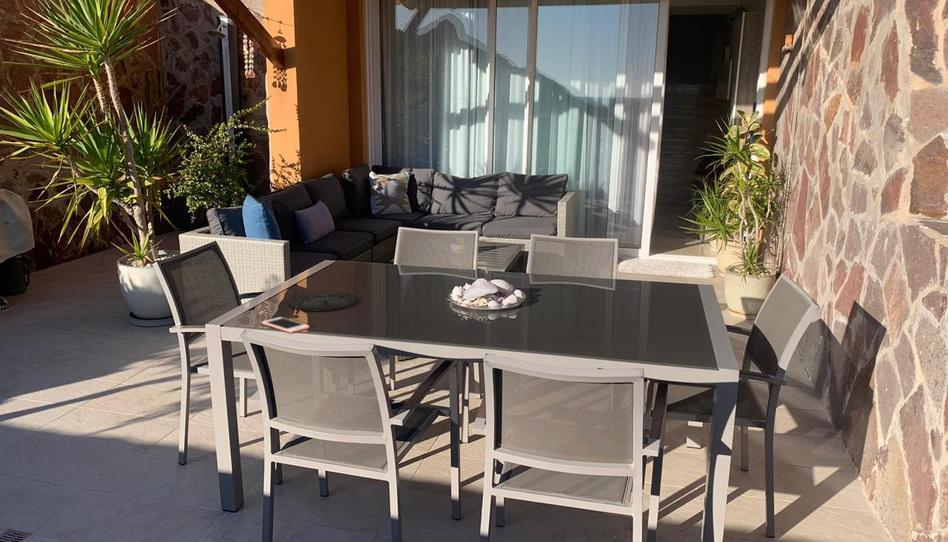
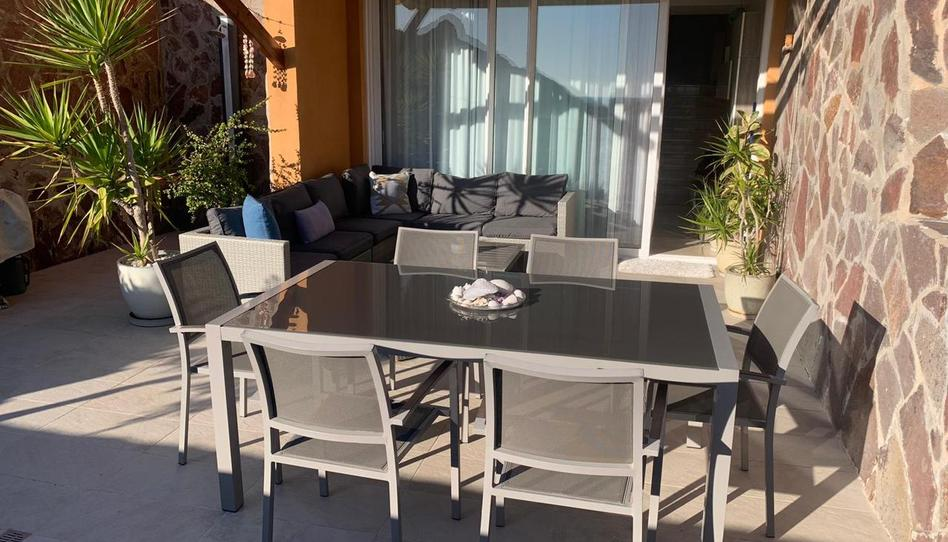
- plate (323, 297)
- cell phone (285, 324)
